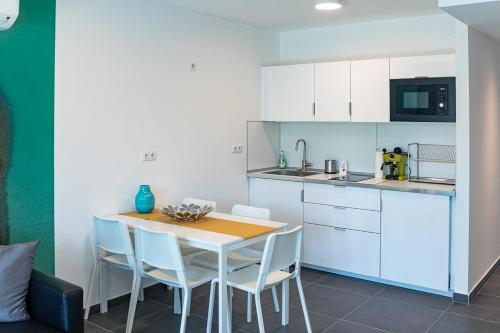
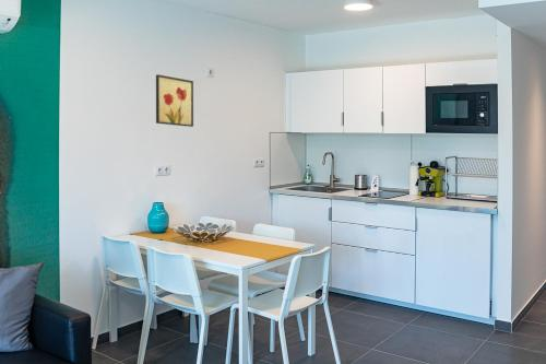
+ wall art (174, 101)
